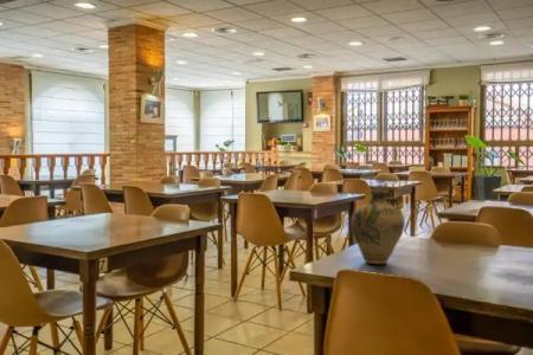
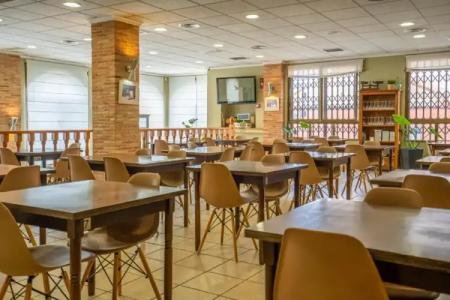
- jug (377, 226)
